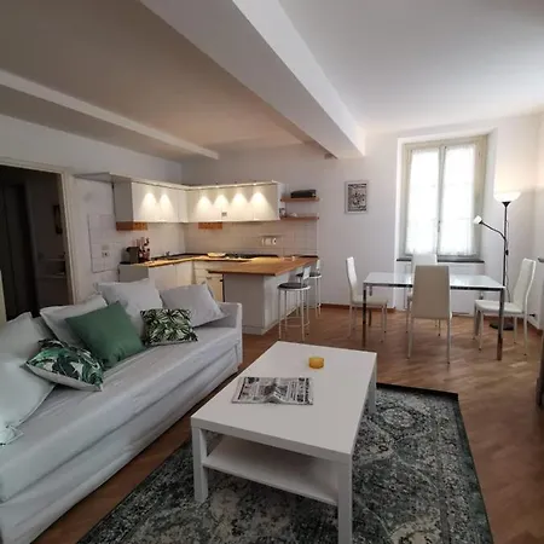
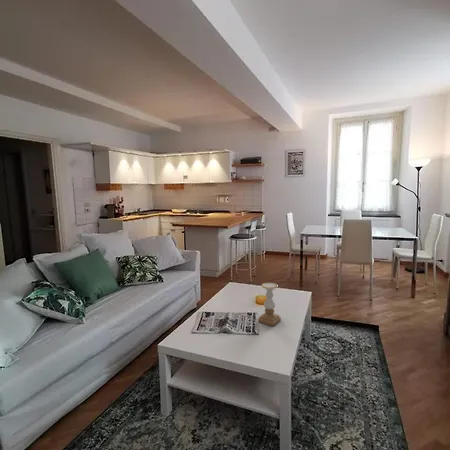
+ candle holder (269, 303)
